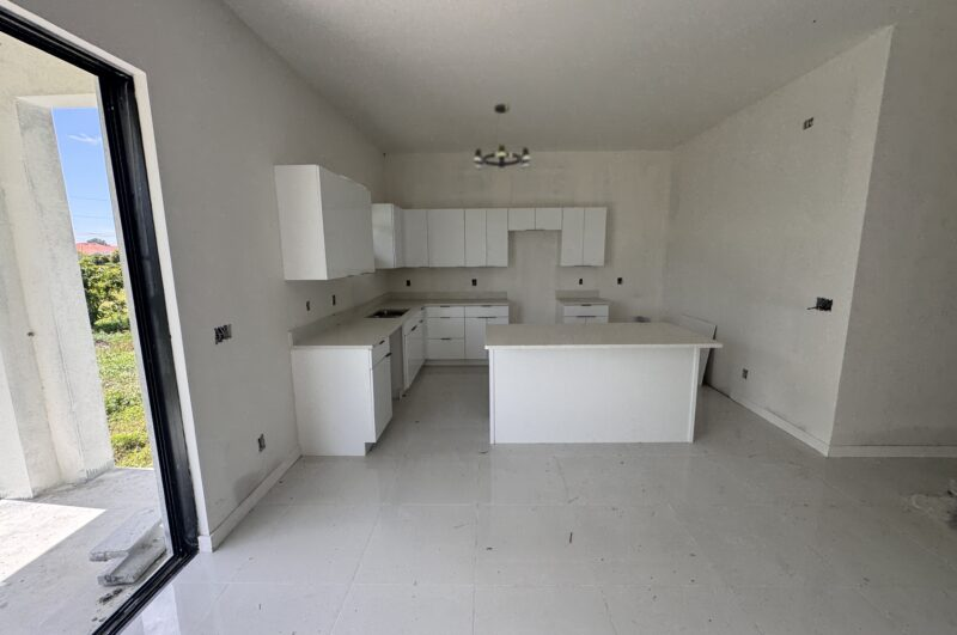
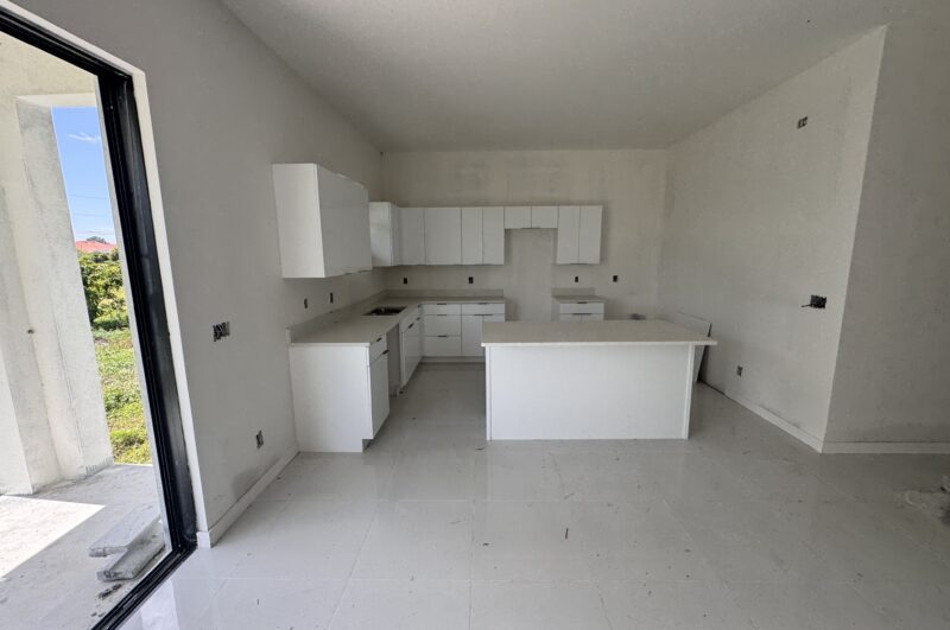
- chandelier (495, 138)
